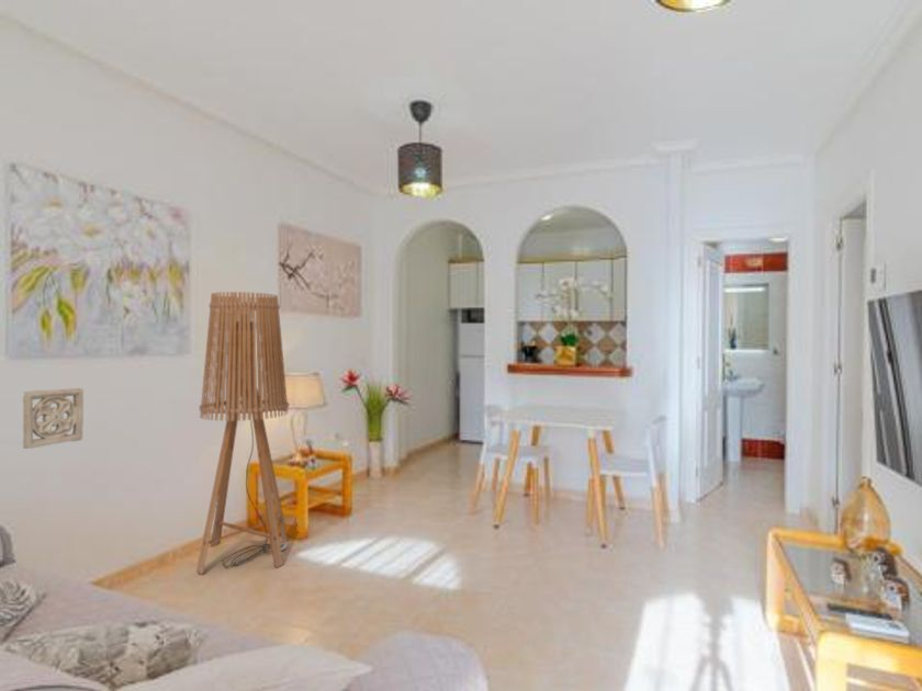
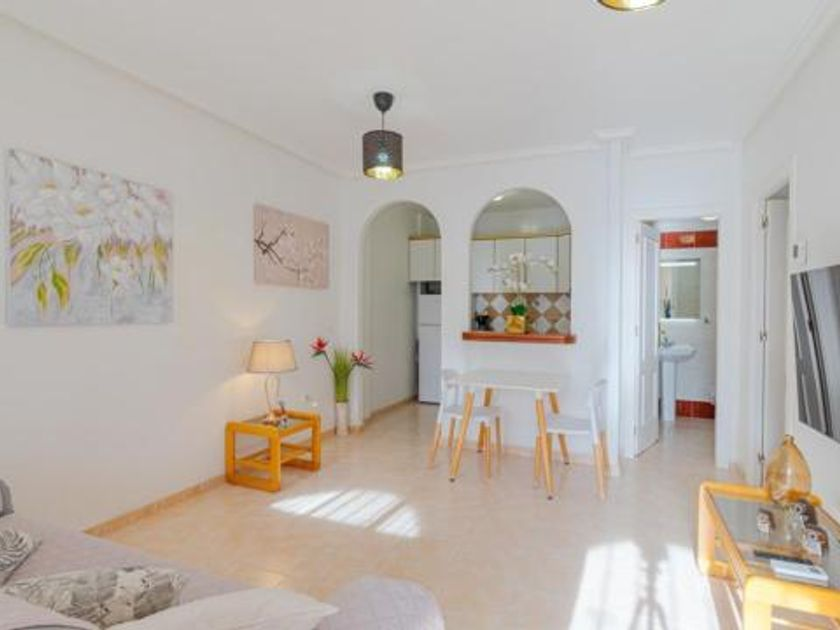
- floor lamp (250, 423)
- wall ornament (54, 417)
